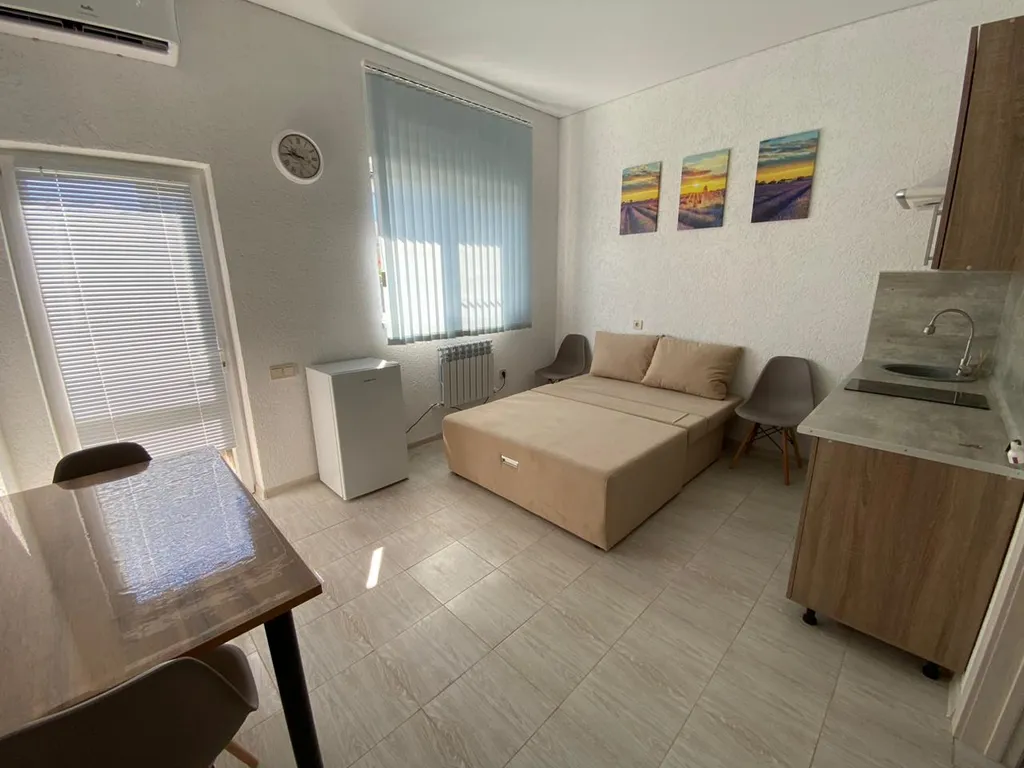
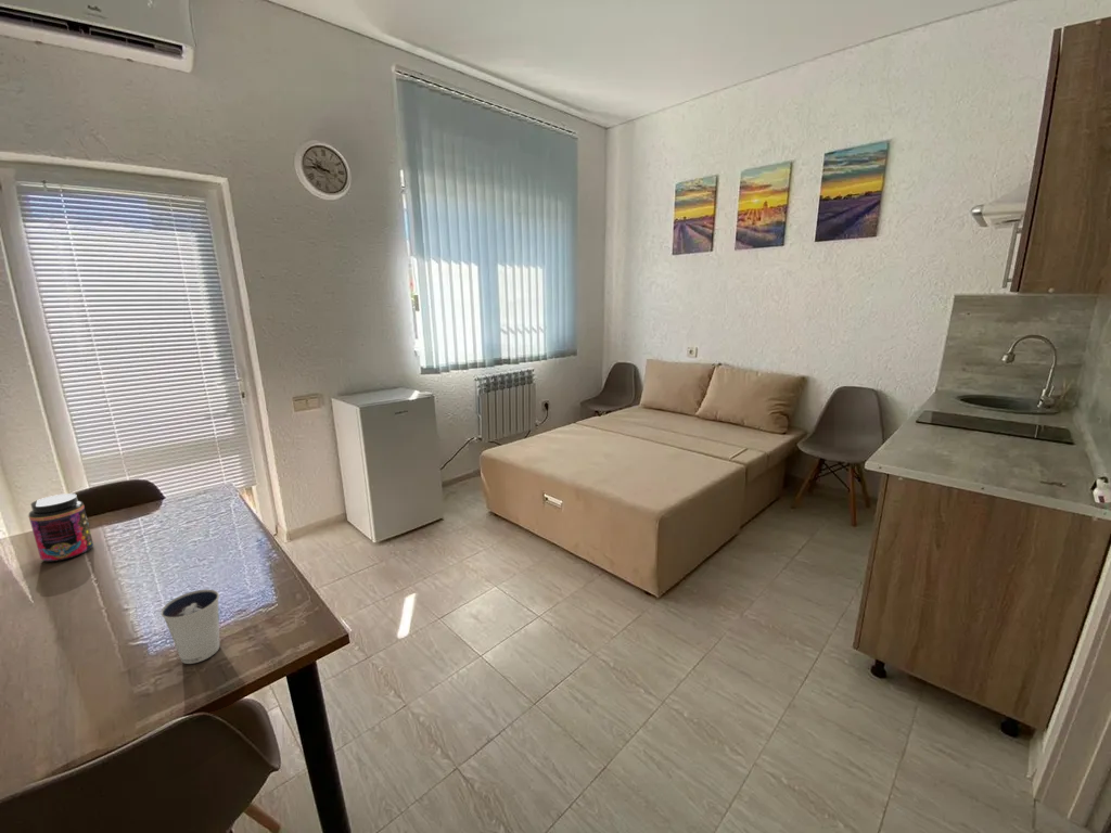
+ jar (61, 526)
+ dixie cup (195, 628)
